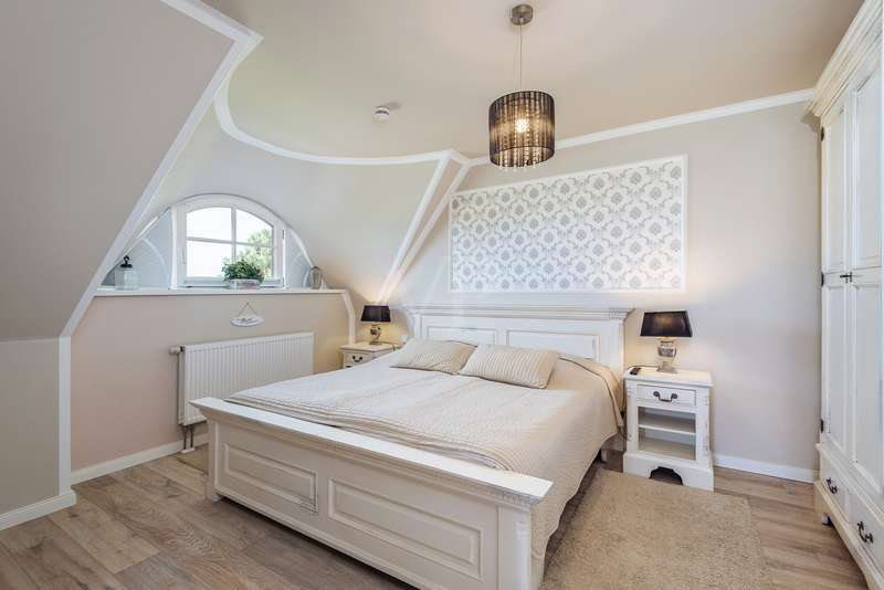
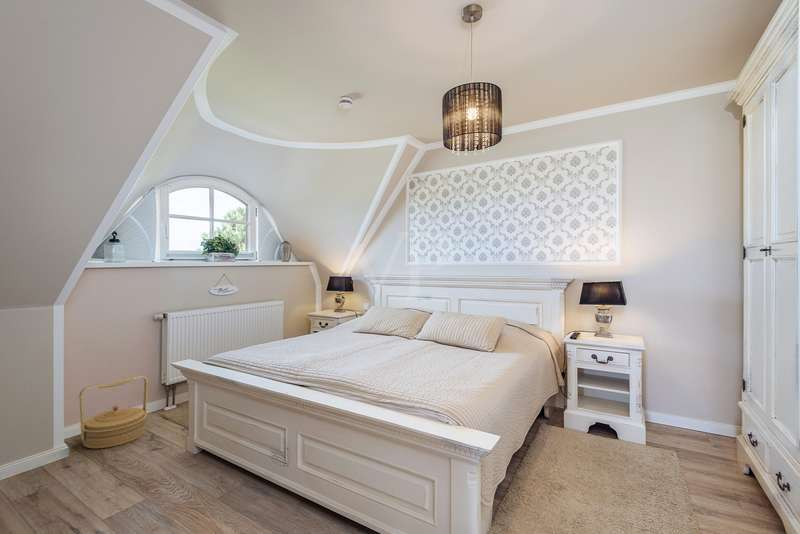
+ woven basket (115, 409)
